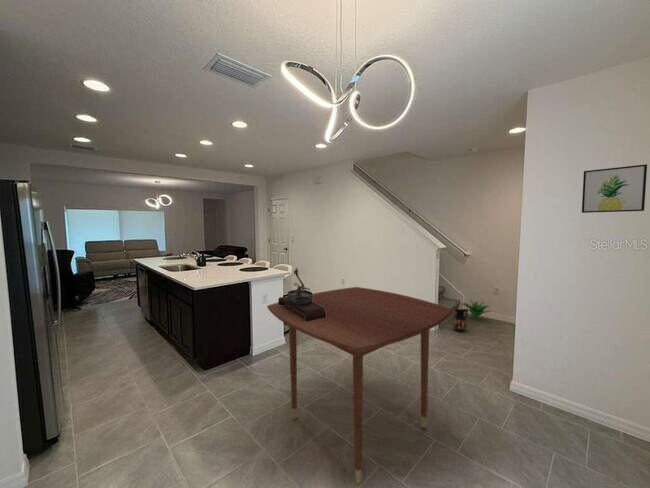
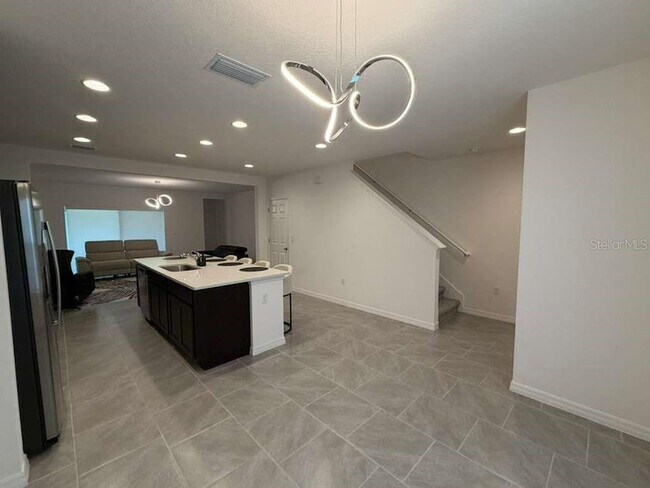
- wall art (612, 190)
- decorative plant (476, 309)
- dining table (357, 365)
- bonsai tree (300, 288)
- ceramic jug (459, 319)
